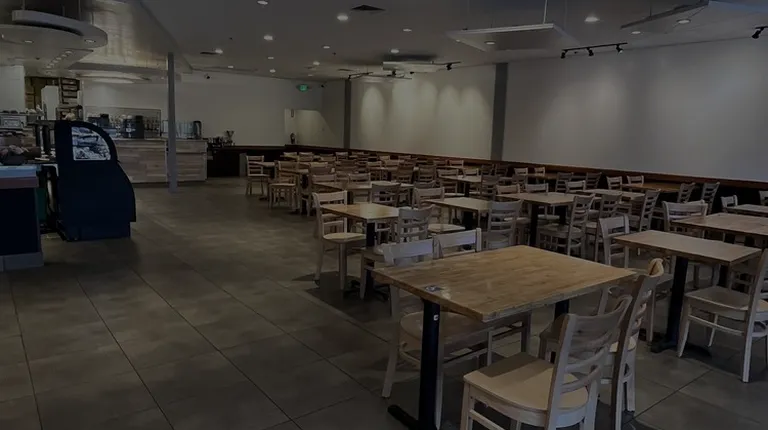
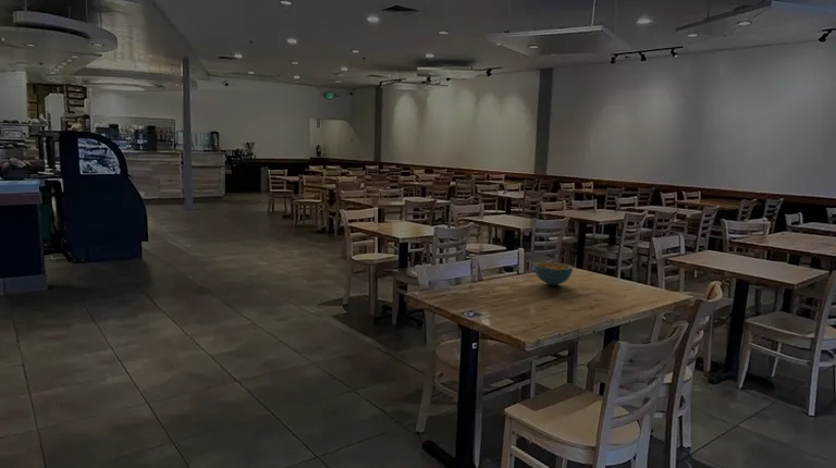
+ cereal bowl (553, 274)
